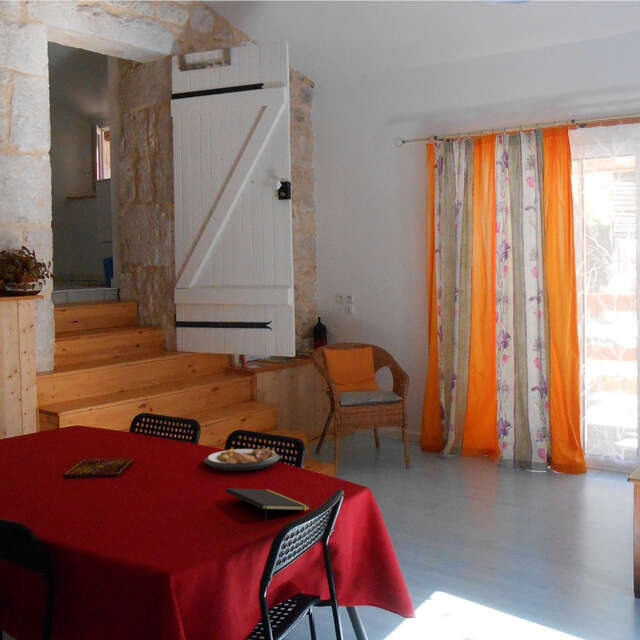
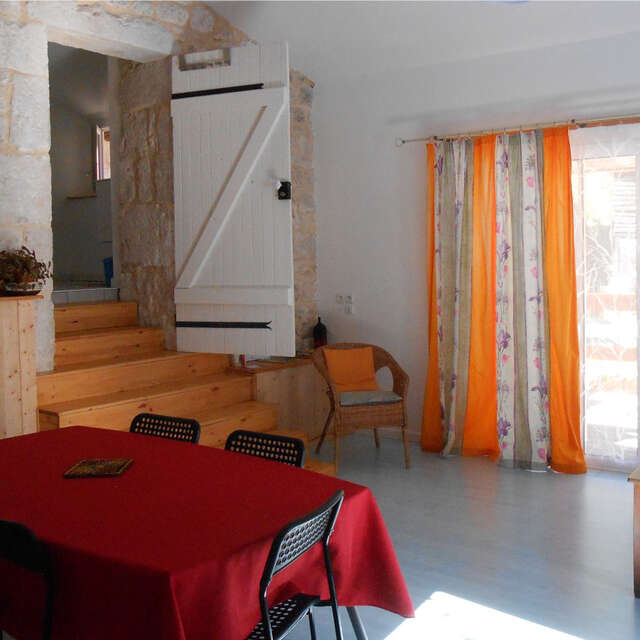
- notepad (267, 499)
- plate (242, 456)
